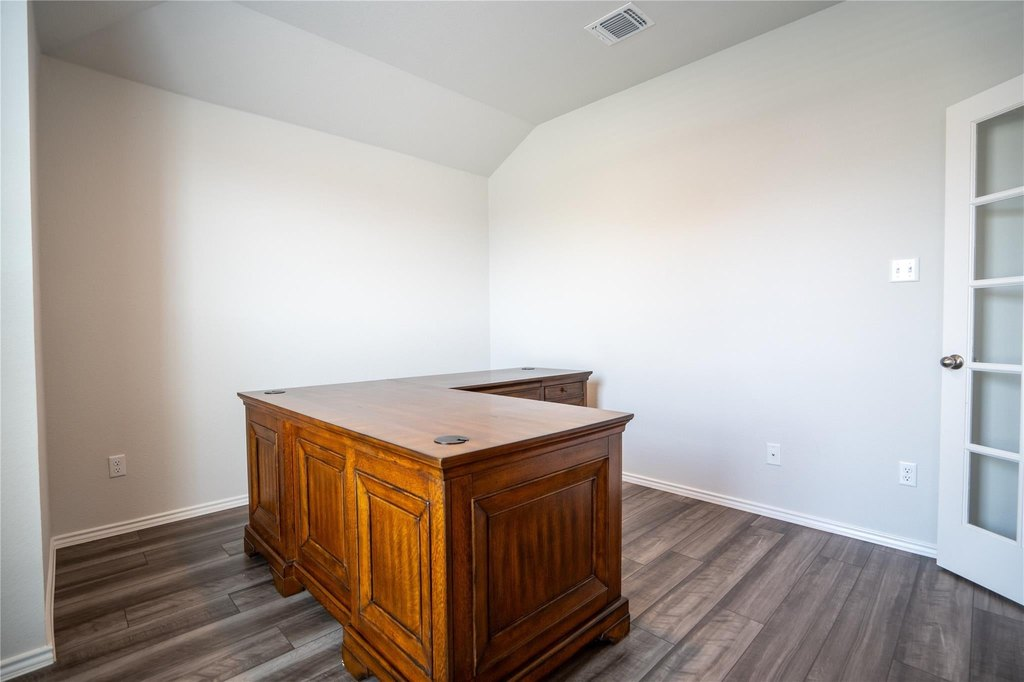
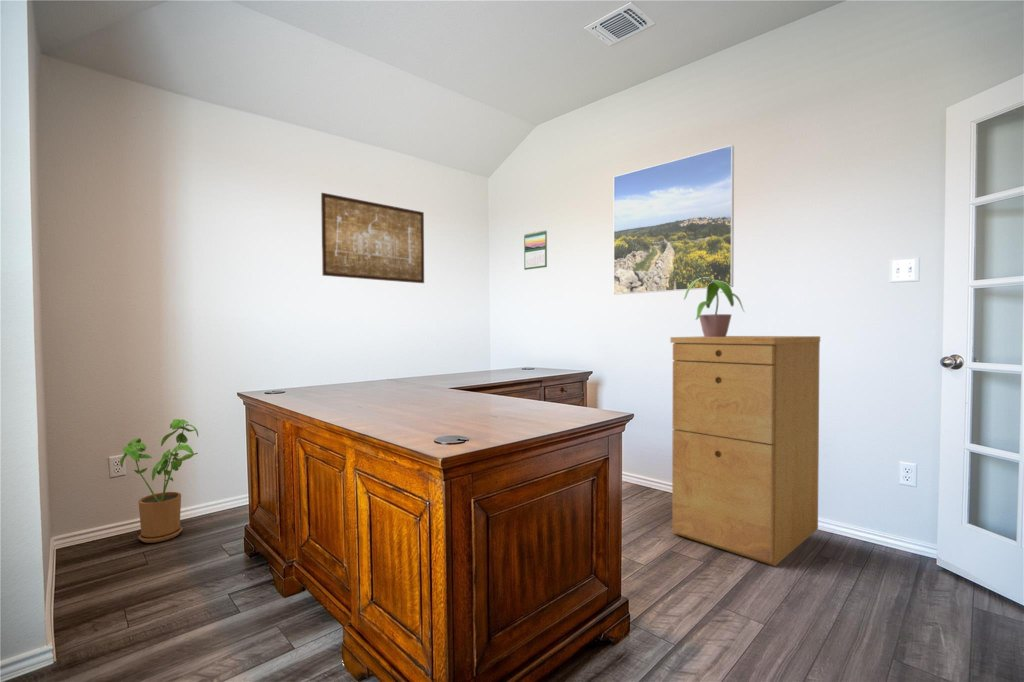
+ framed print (668, 227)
+ calendar (535, 250)
+ potted plant (716, 306)
+ wall art (376, 241)
+ house plant (165, 478)
+ filing cabinet (745, 434)
